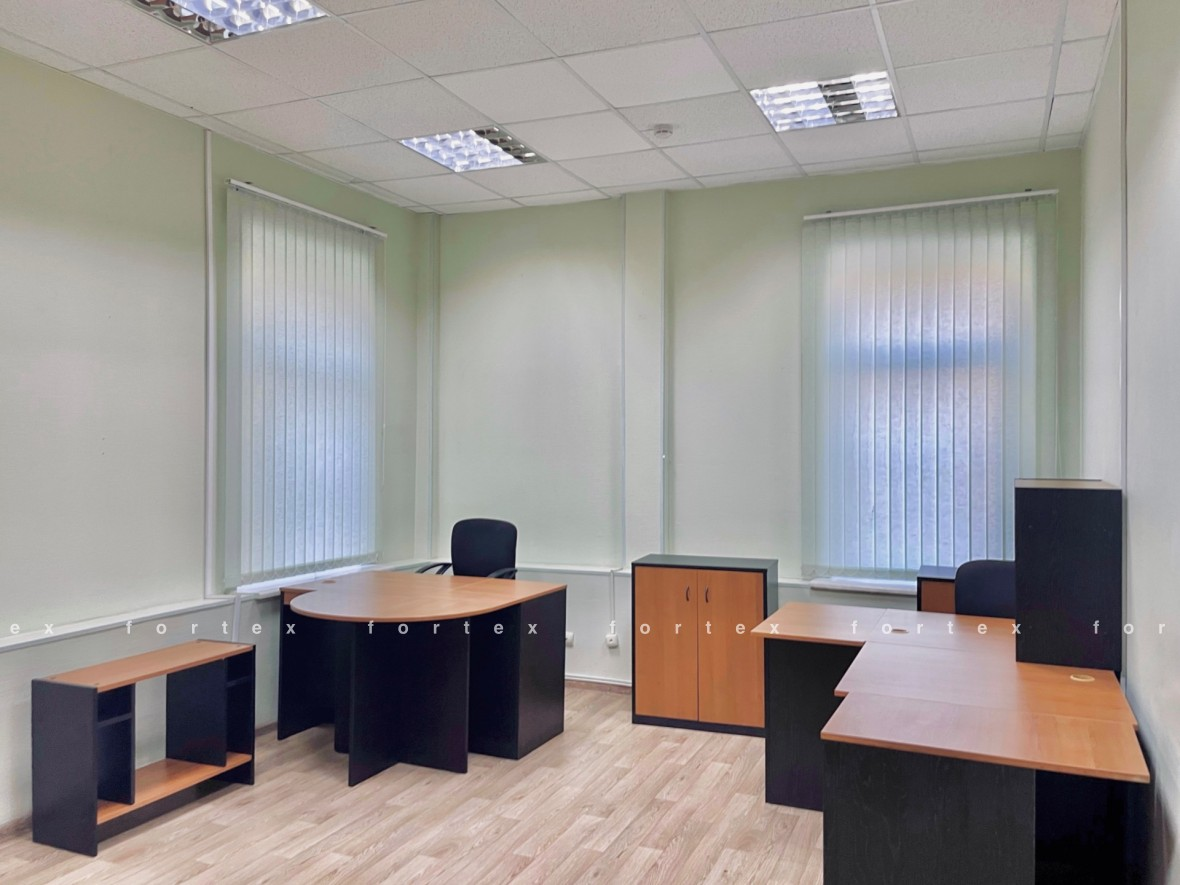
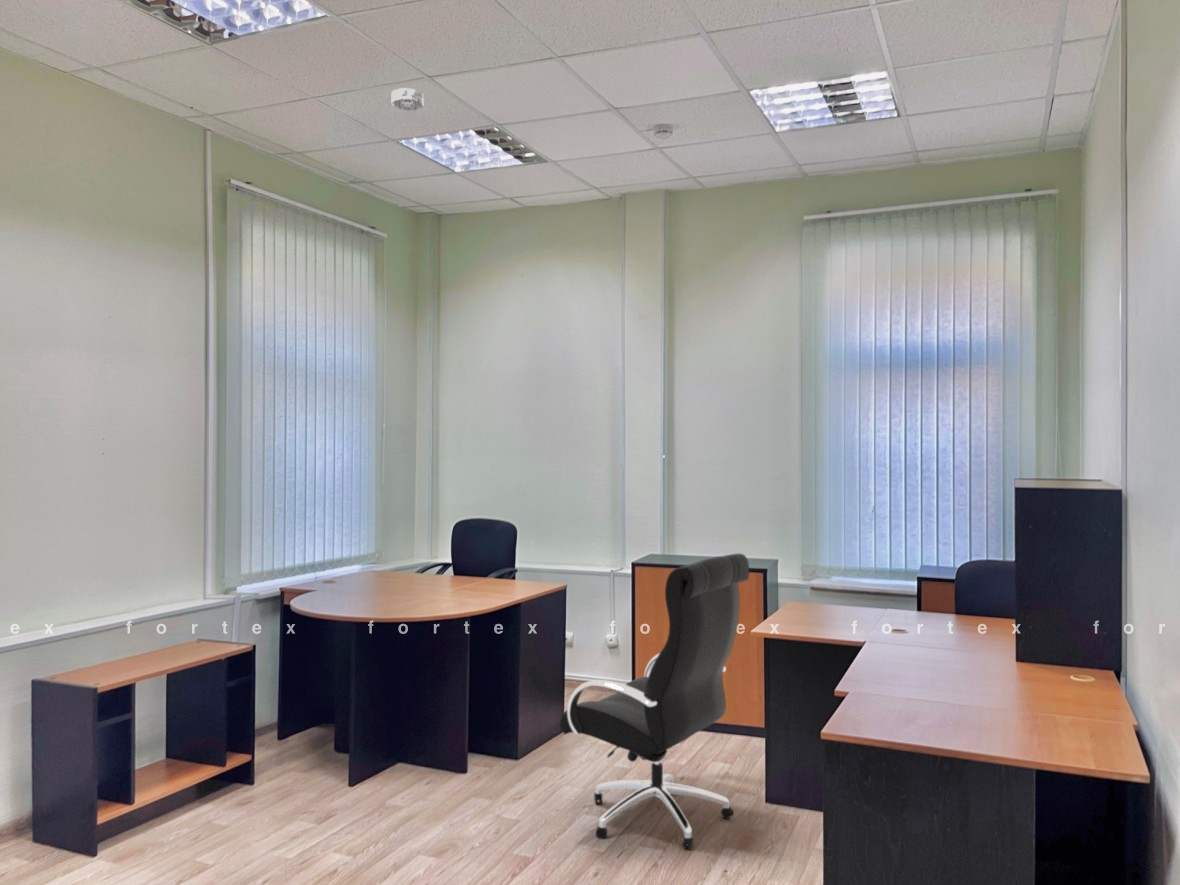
+ smoke detector (407, 98)
+ office chair (655, 686)
